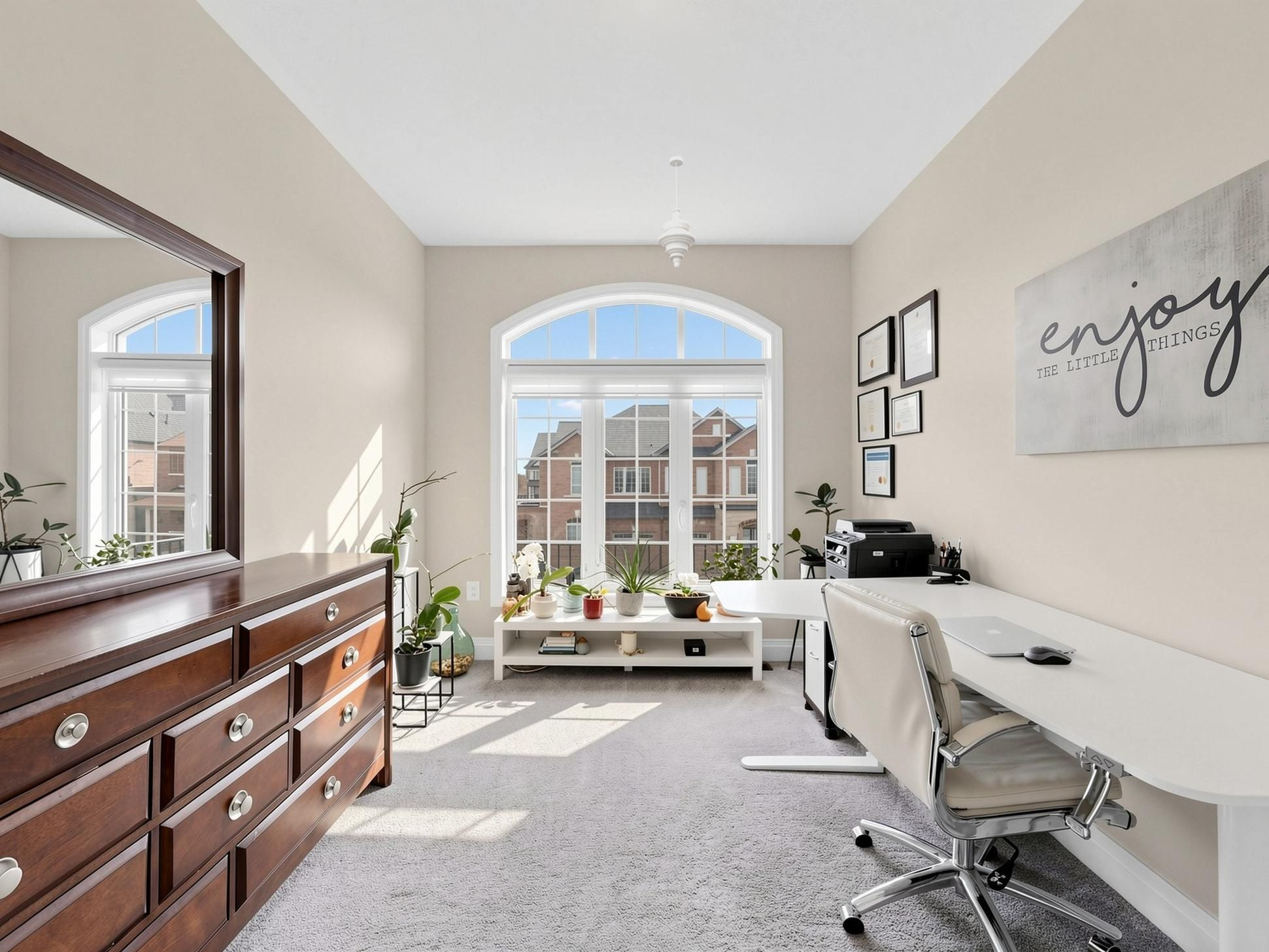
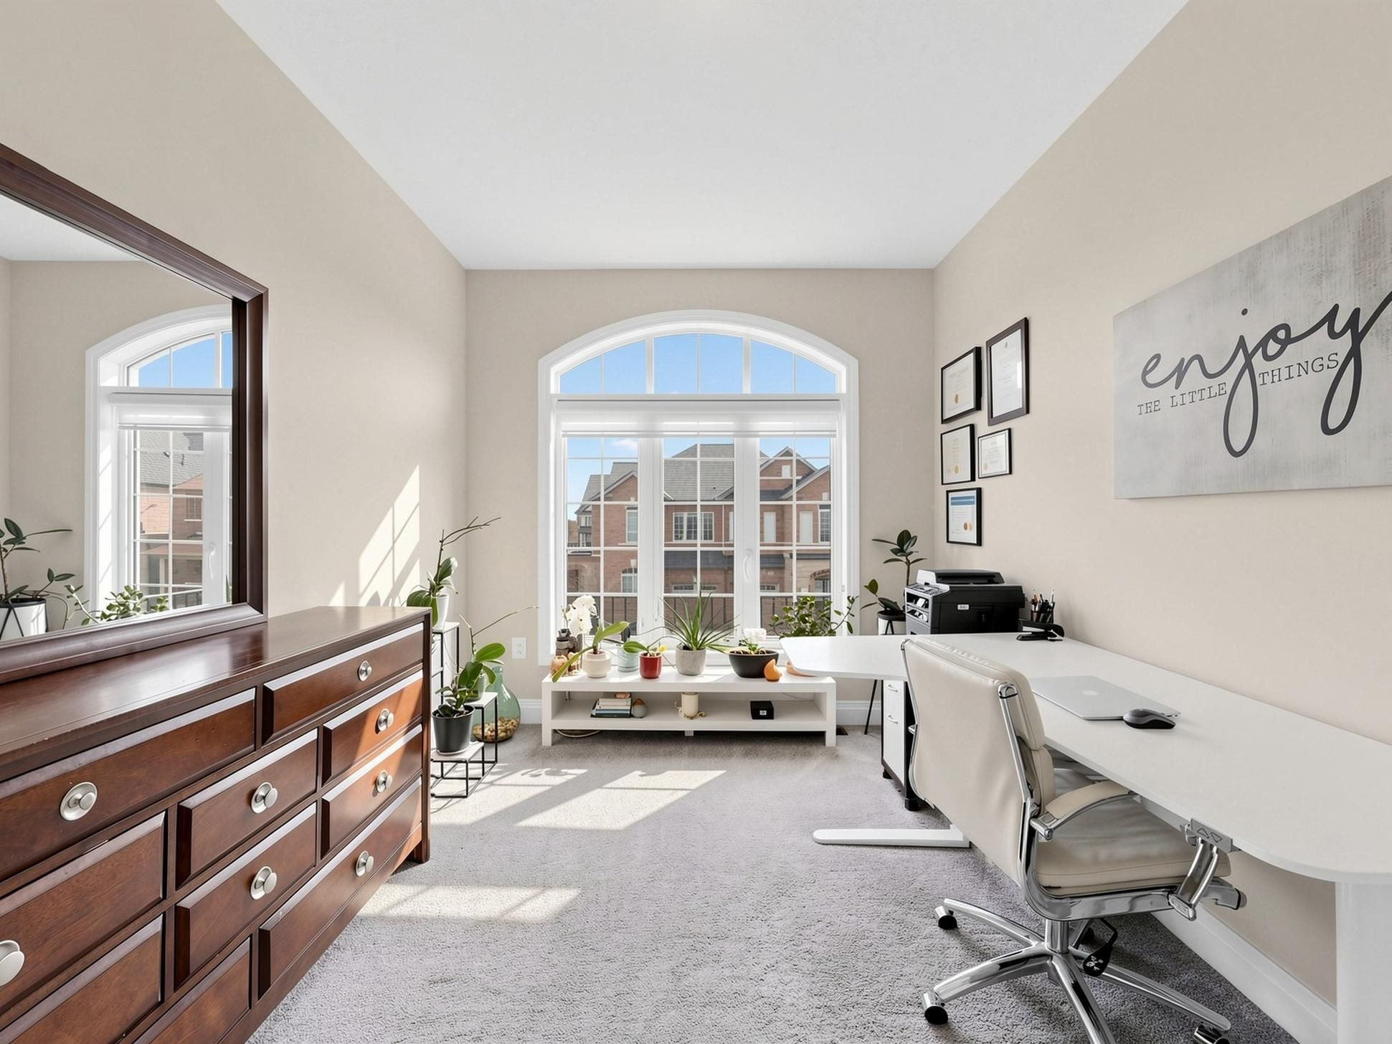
- pendant light (676, 214)
